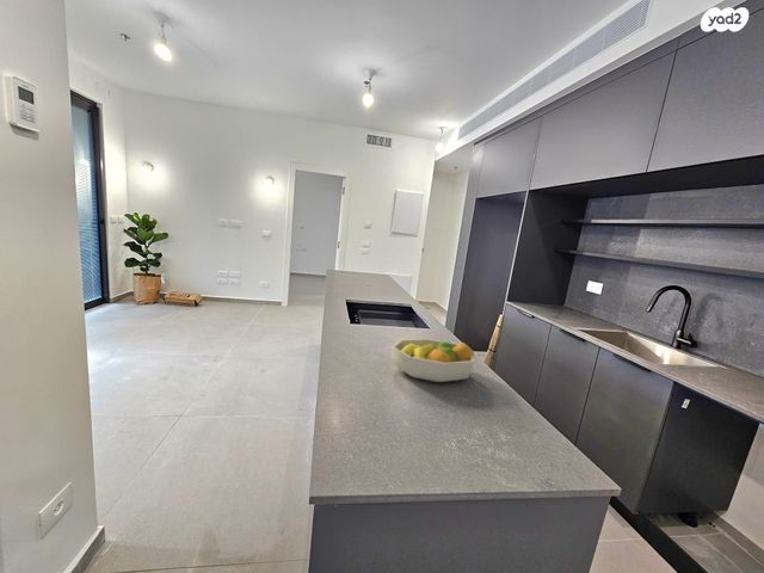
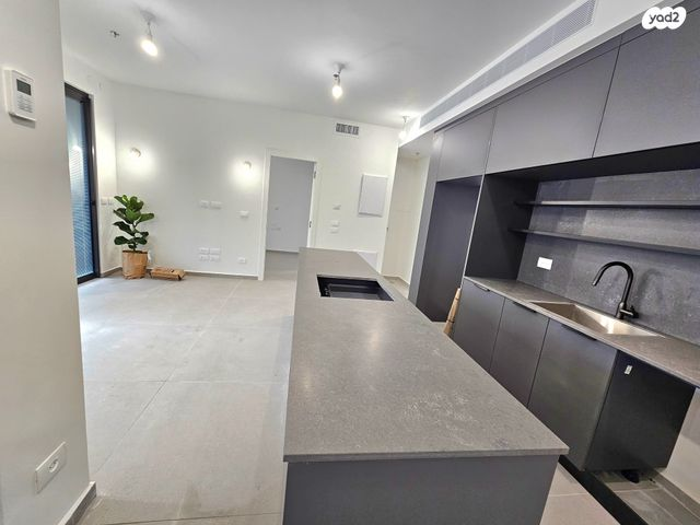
- fruit bowl (433, 356)
